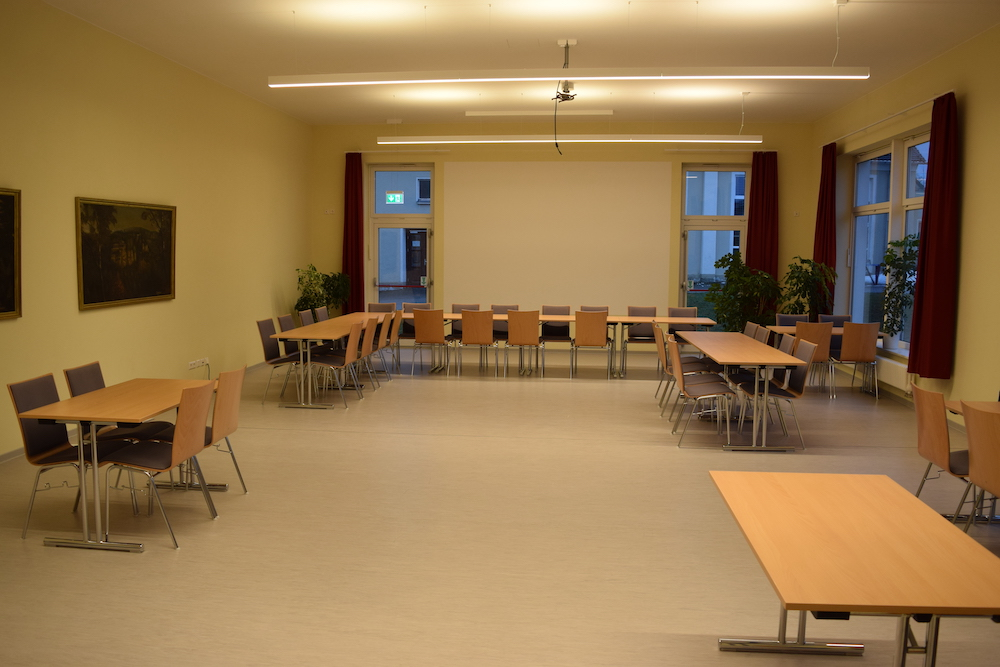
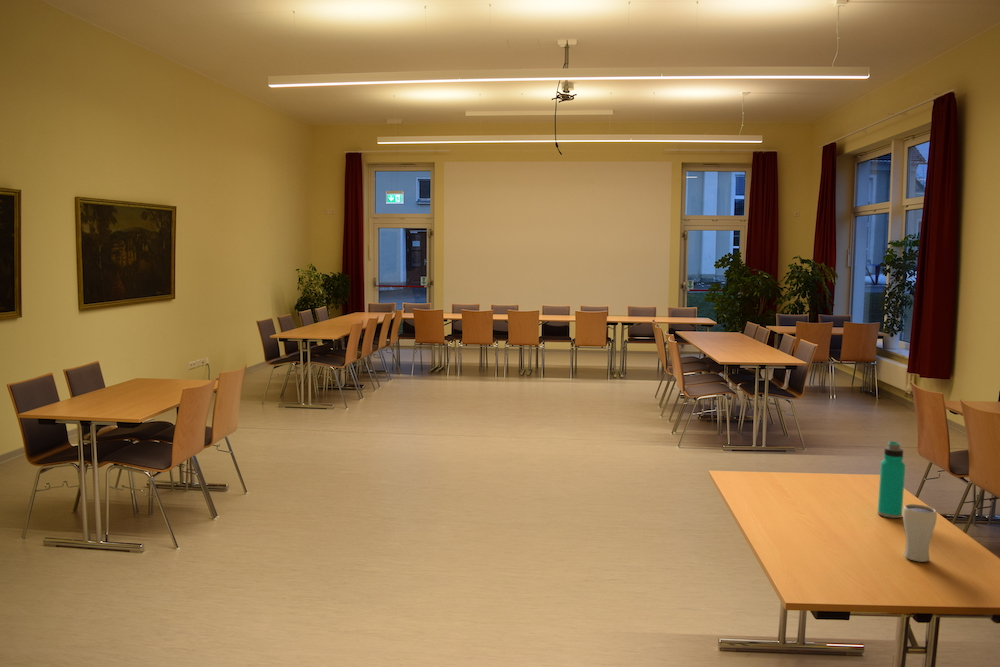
+ drinking glass (918, 533)
+ water bottle (891, 479)
